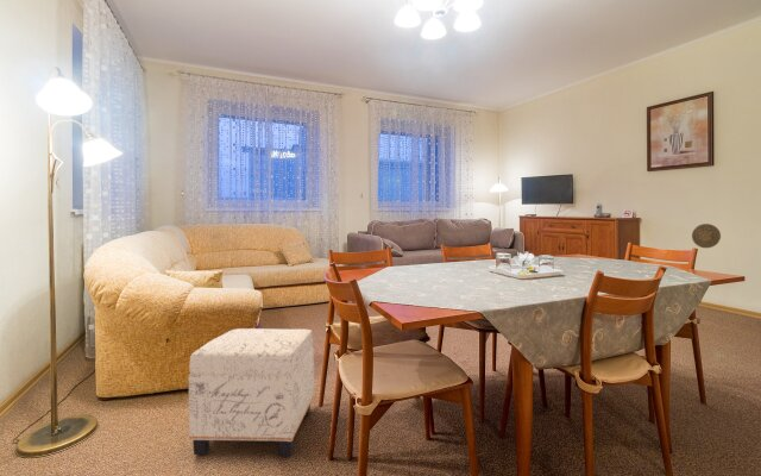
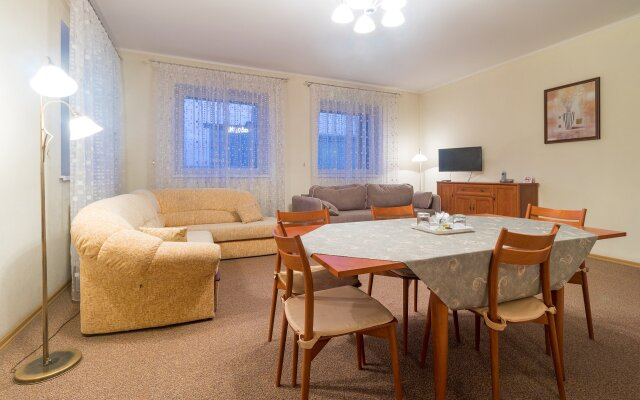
- ottoman (258, 383)
- decorative plate (705, 236)
